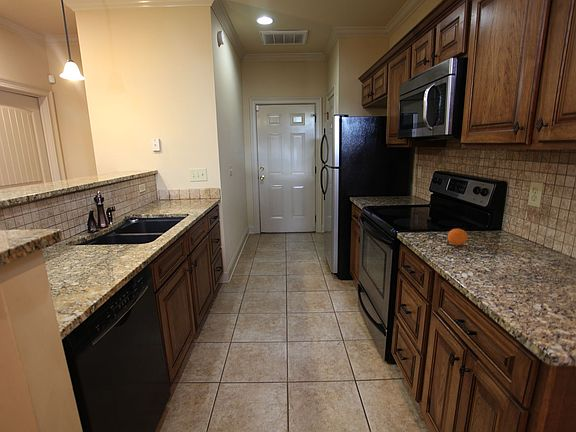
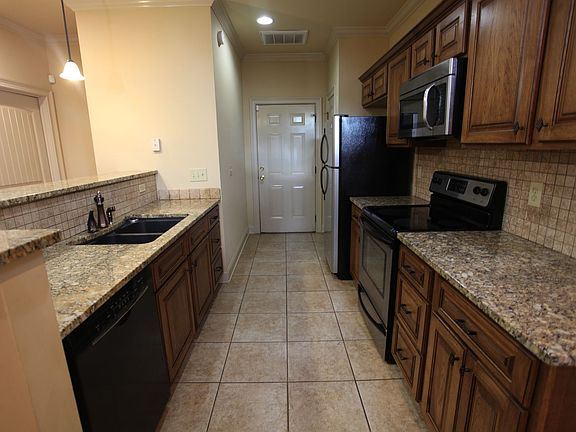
- fruit (457, 237)
